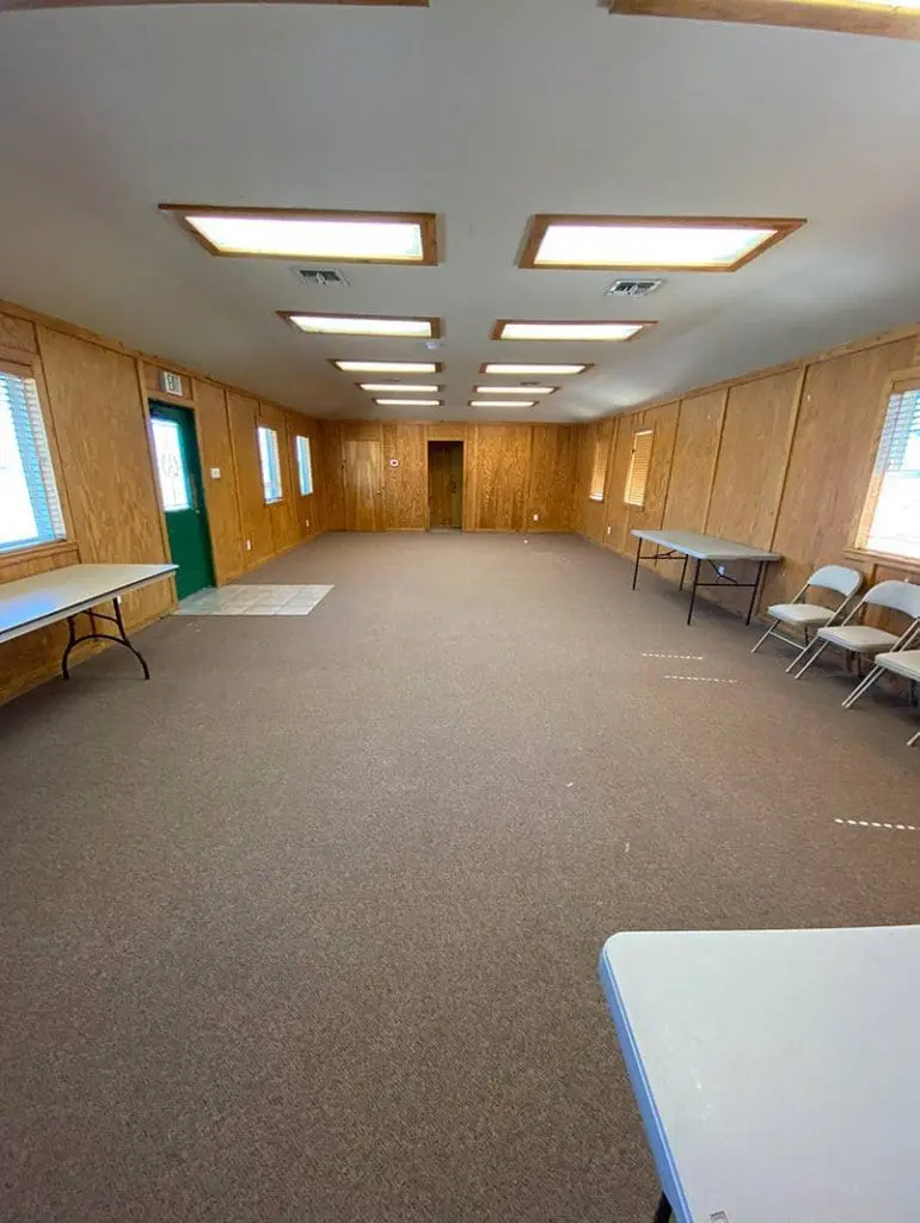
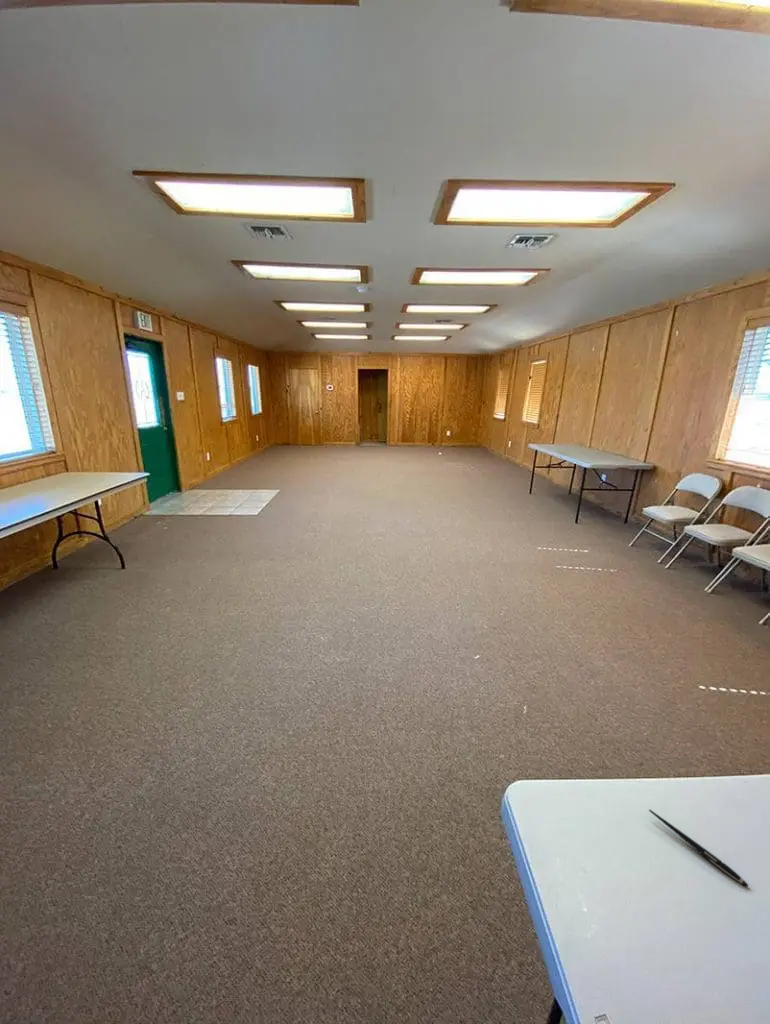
+ pen (694, 843)
